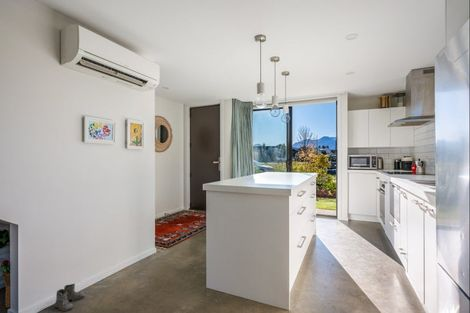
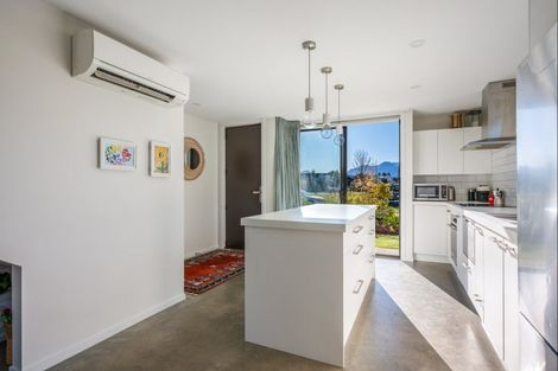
- boots (68, 296)
